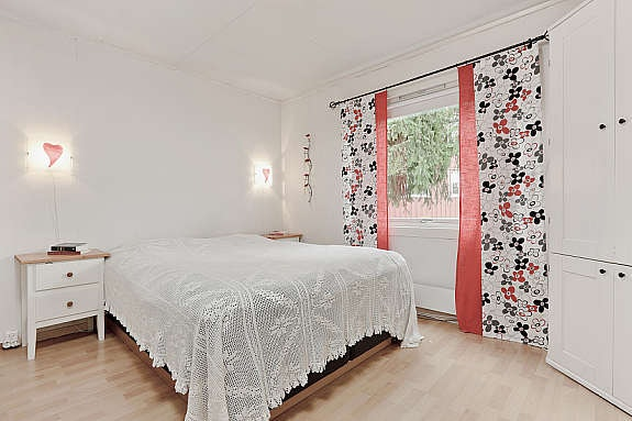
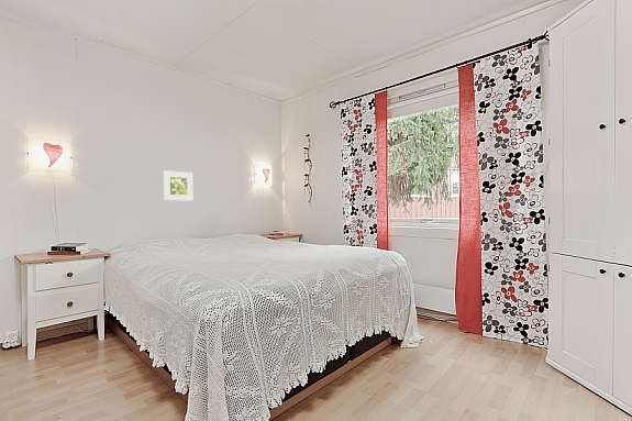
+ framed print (178, 186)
